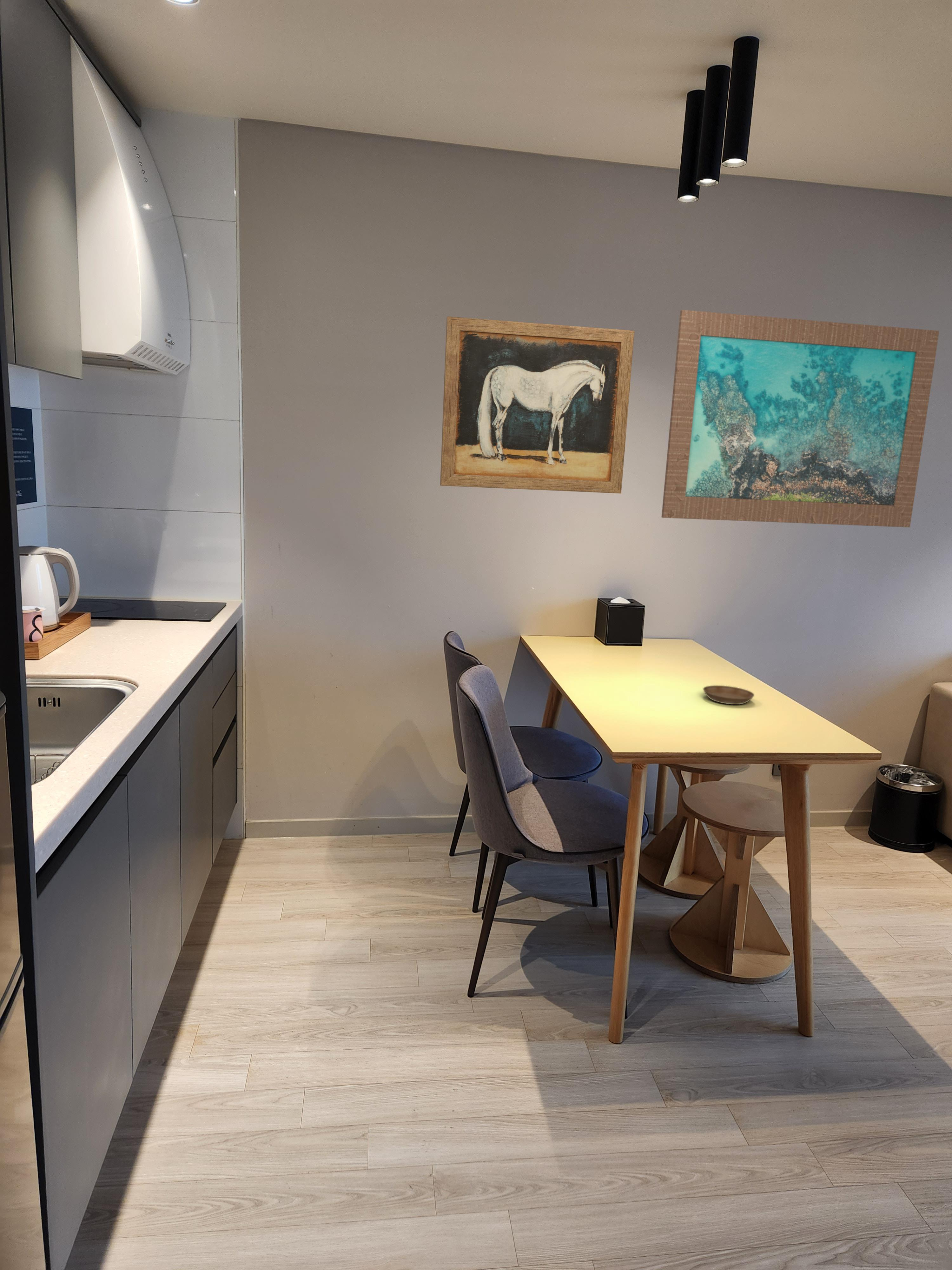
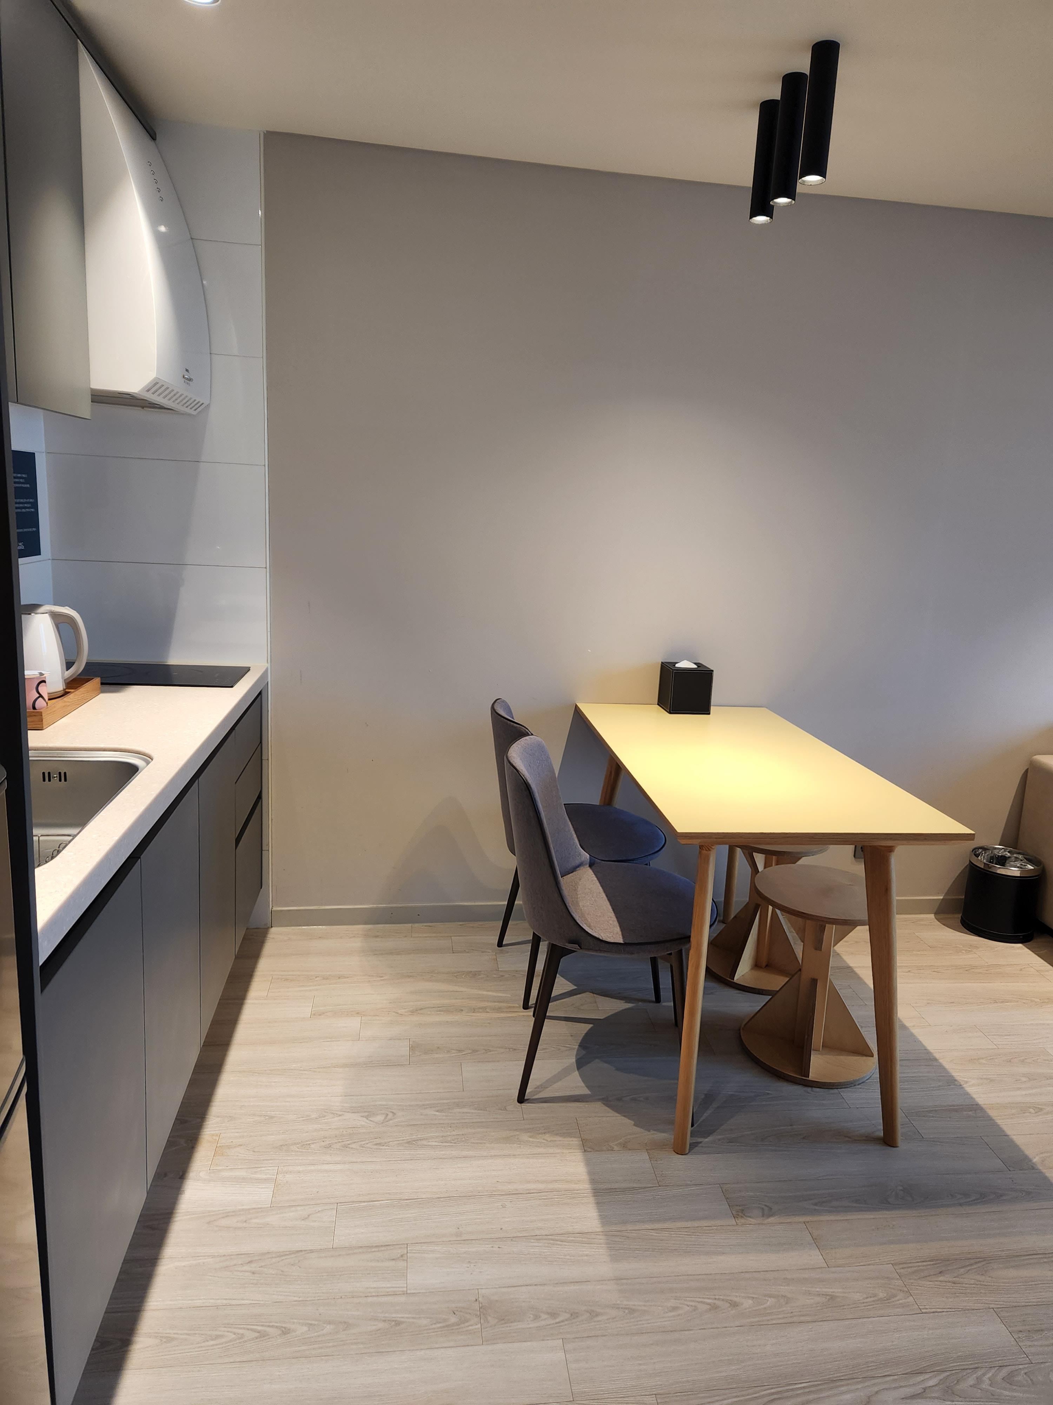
- saucer (728, 696)
- wall art (537, 408)
- wall art (800, 424)
